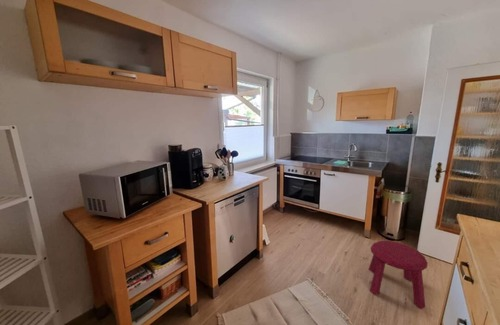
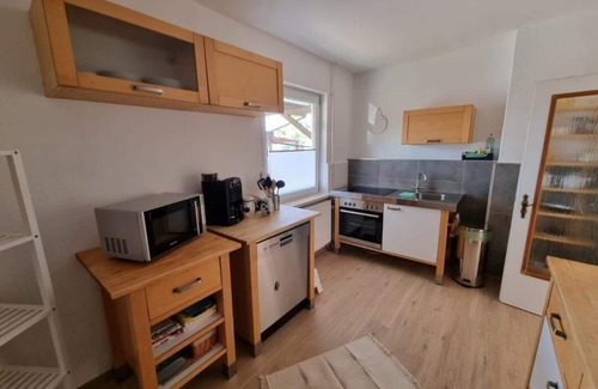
- stool (395, 267)
